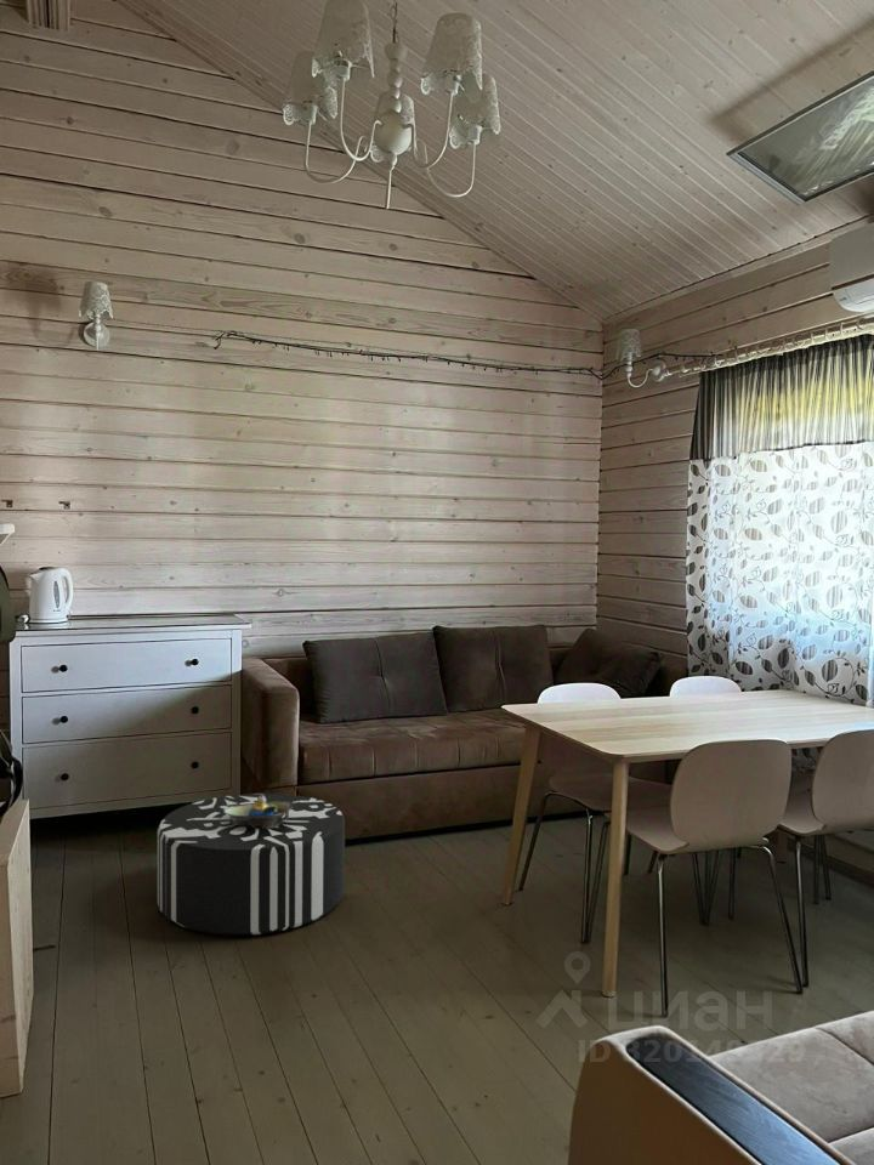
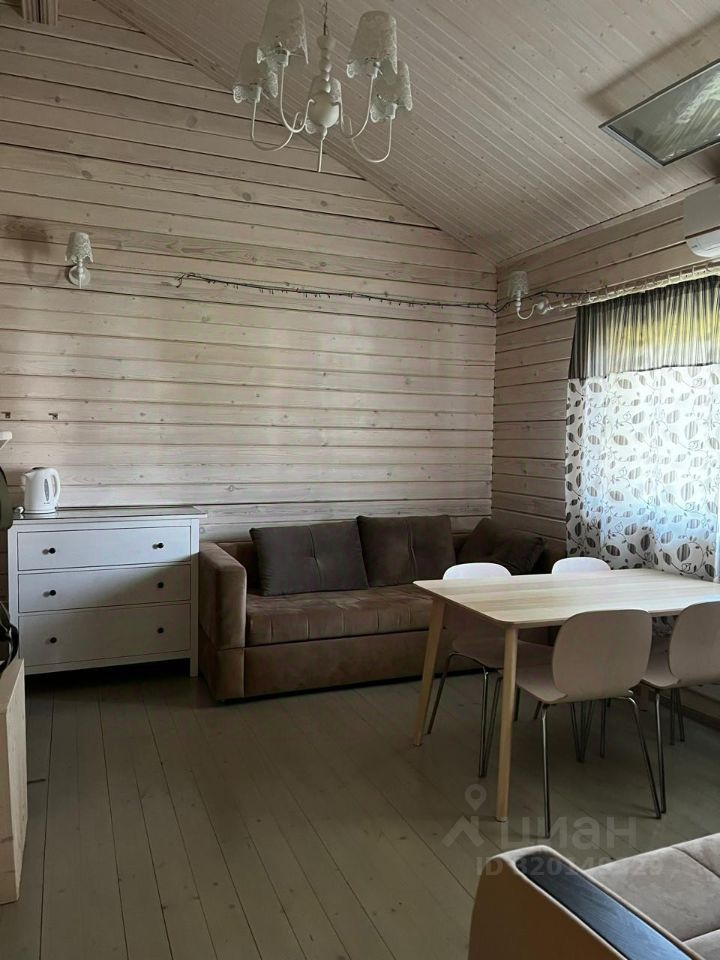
- pouf (252, 858)
- decorative bowl (267, 806)
